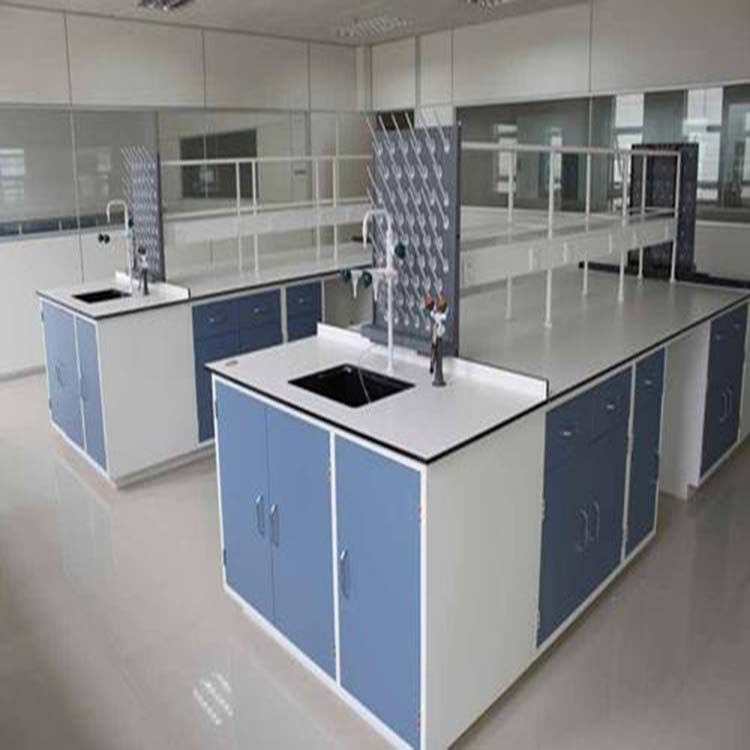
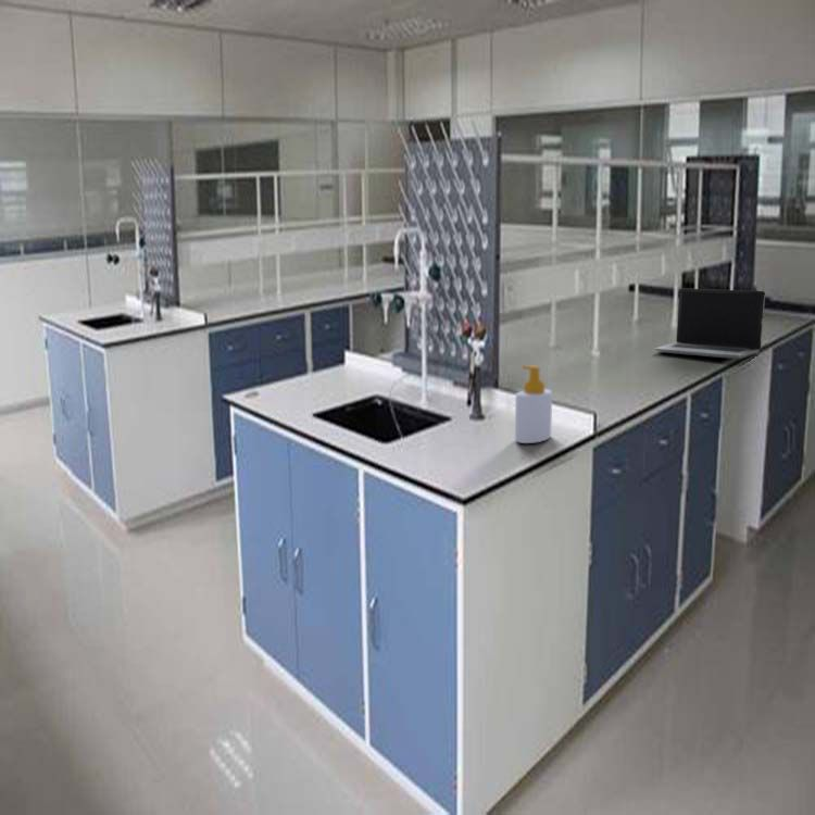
+ laptop computer (709, 322)
+ soap bottle (534, 402)
